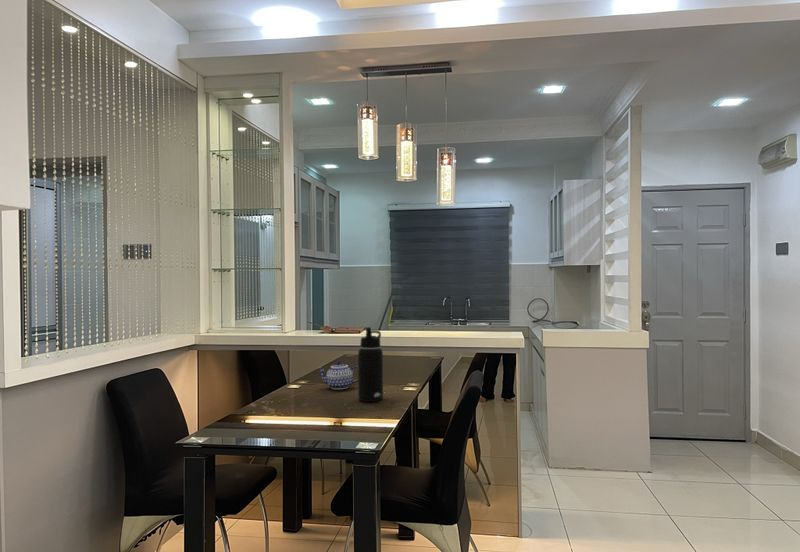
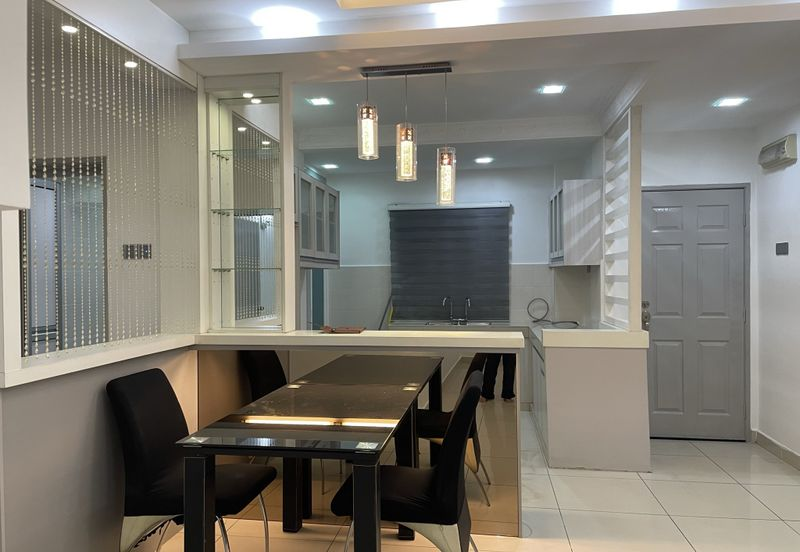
- water bottle (371, 362)
- teapot (339, 374)
